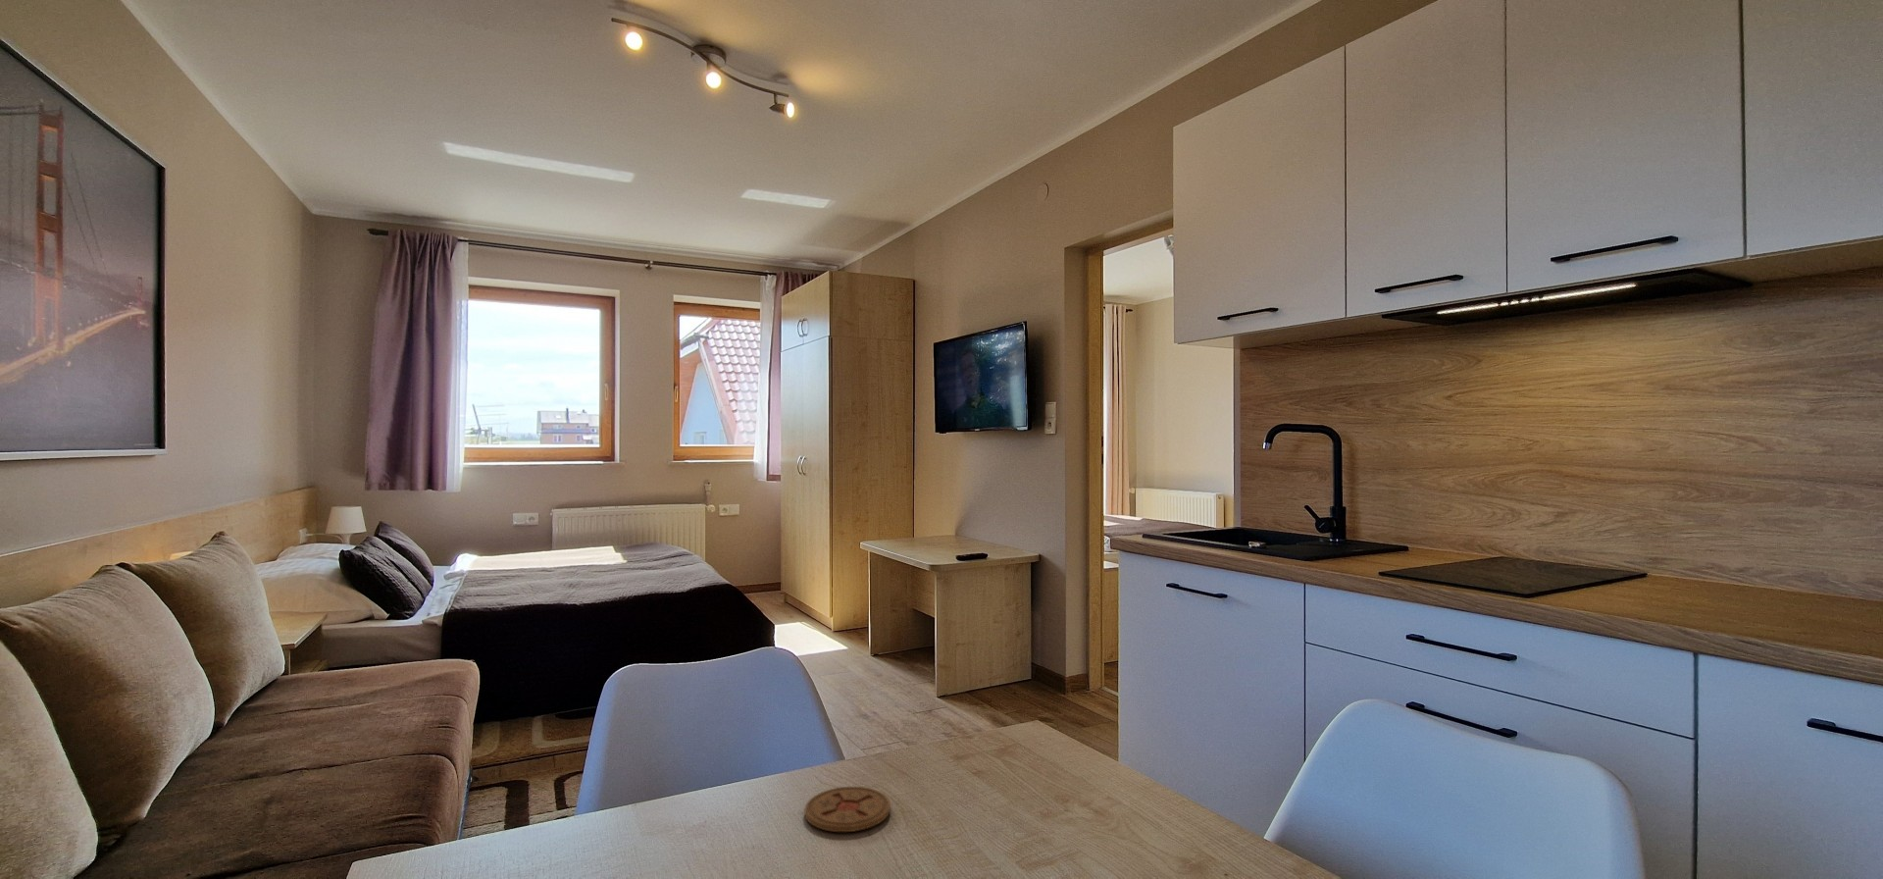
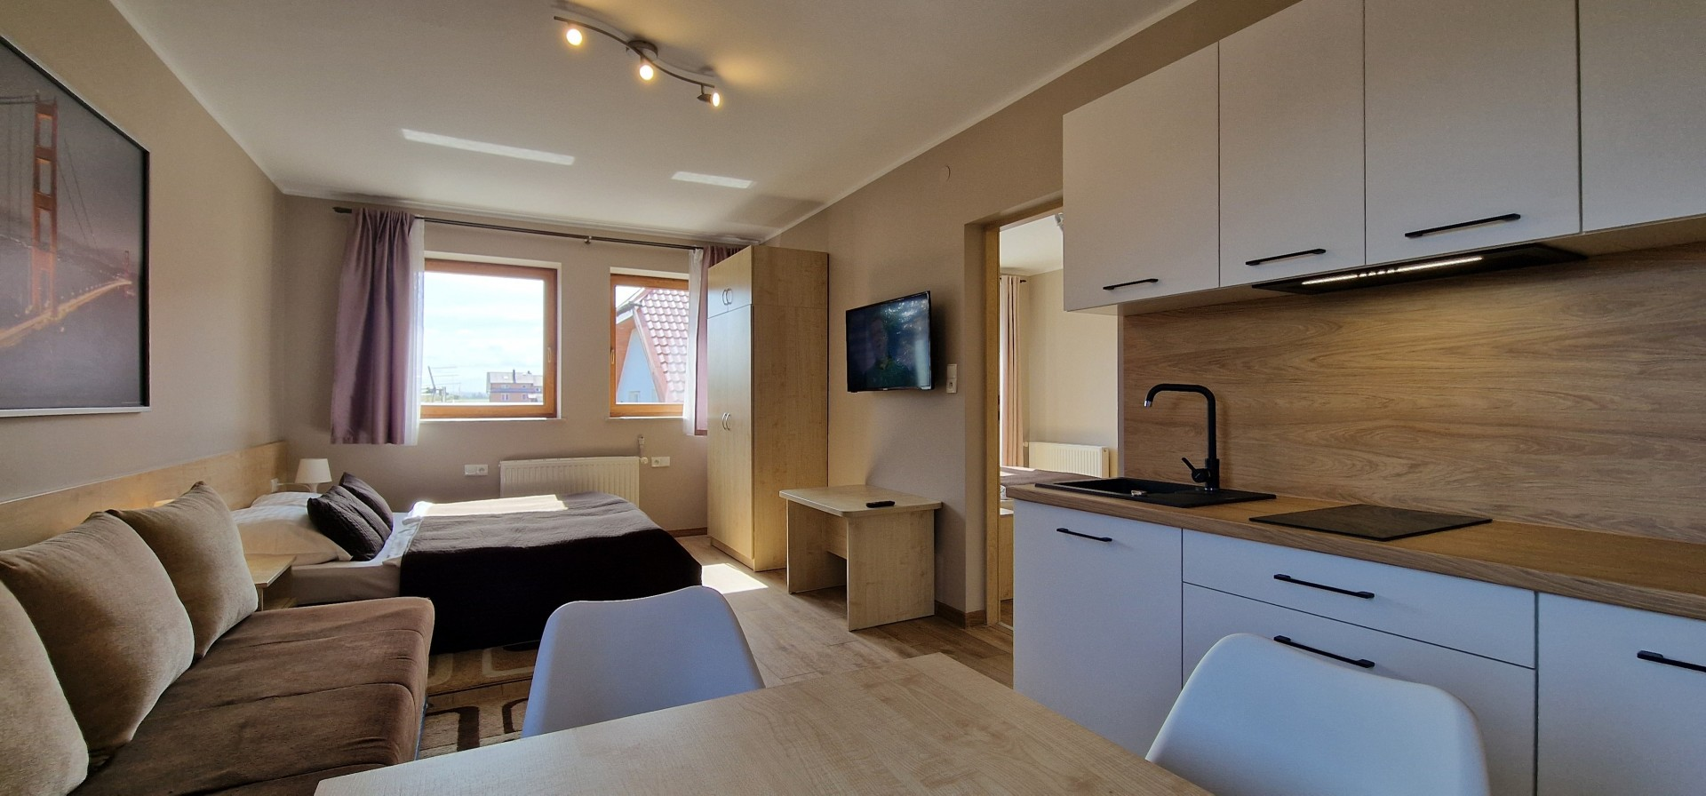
- coaster (848, 807)
